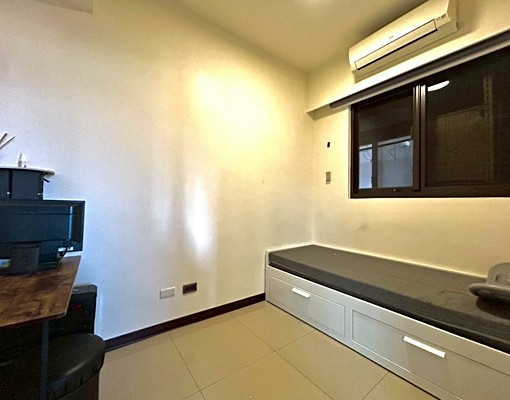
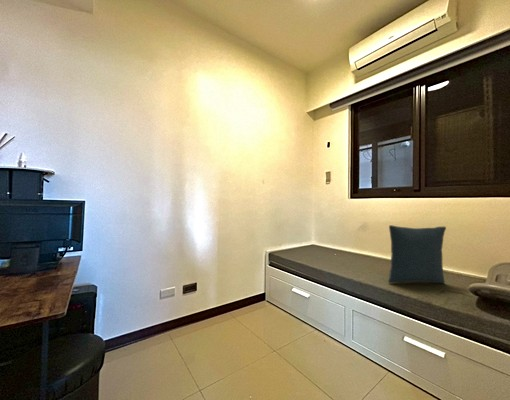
+ pillow (416, 254)
